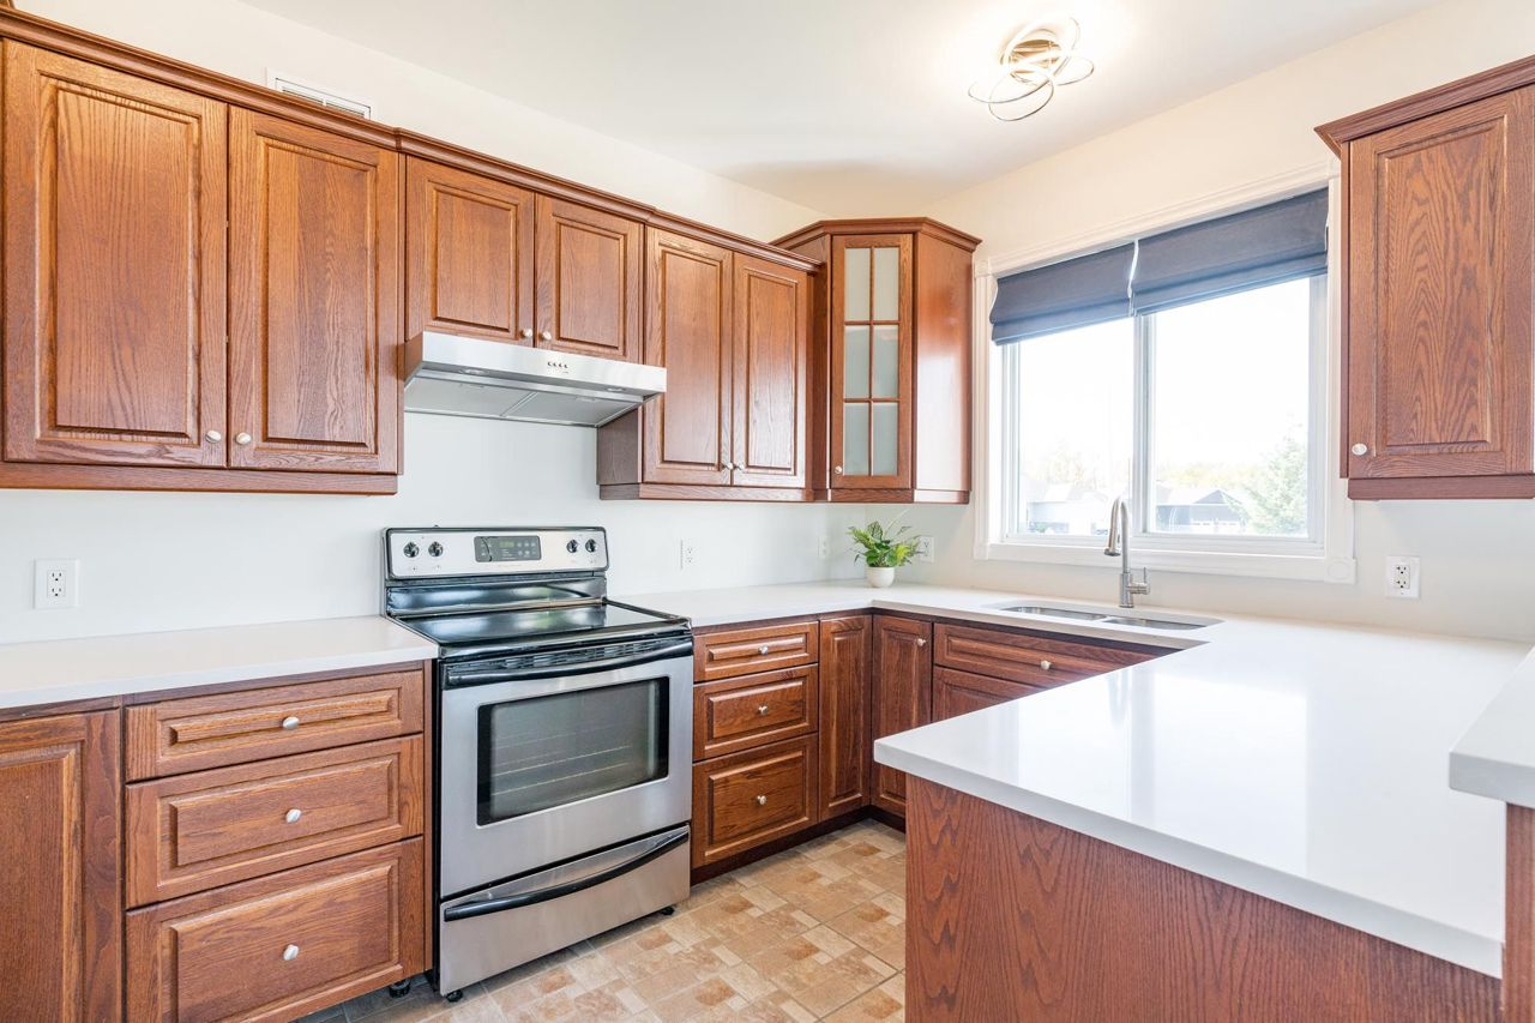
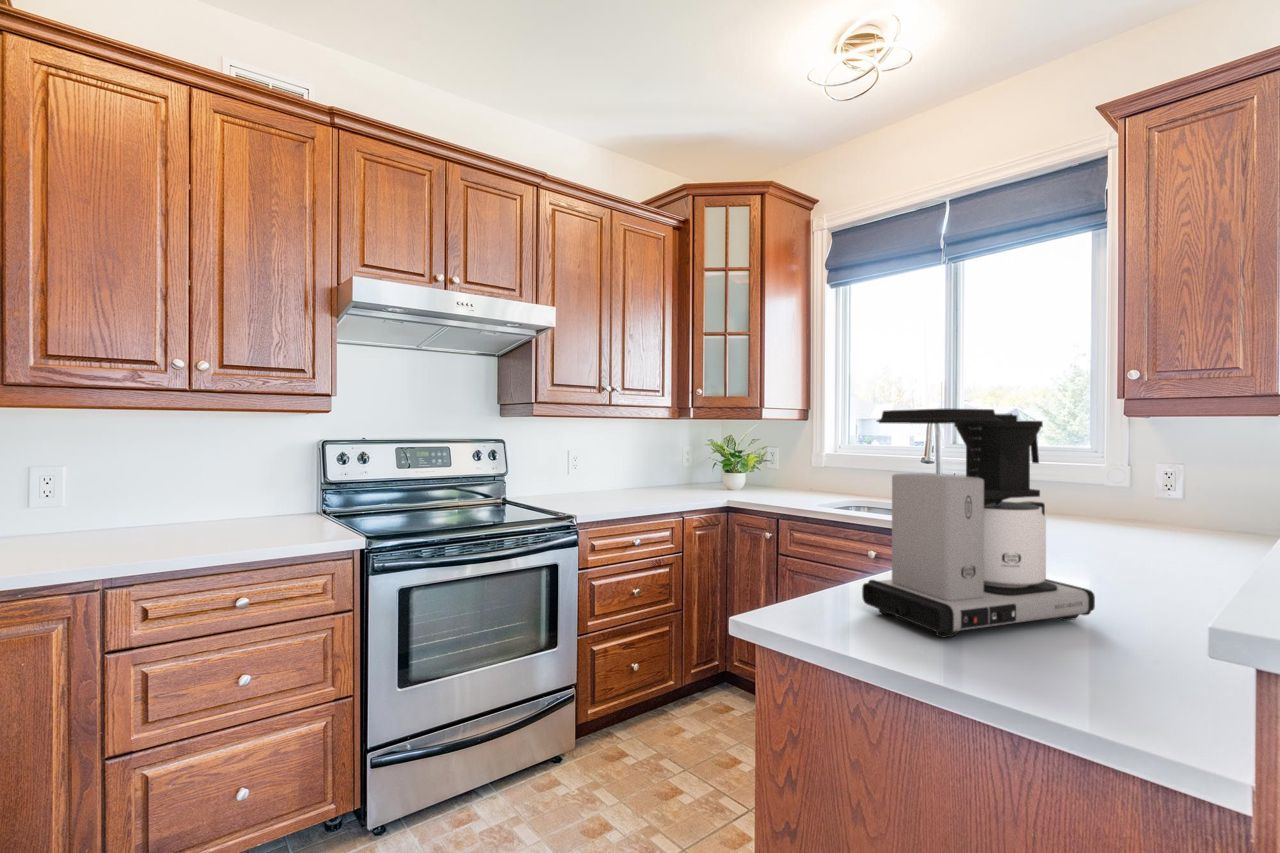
+ coffee maker (975, 513)
